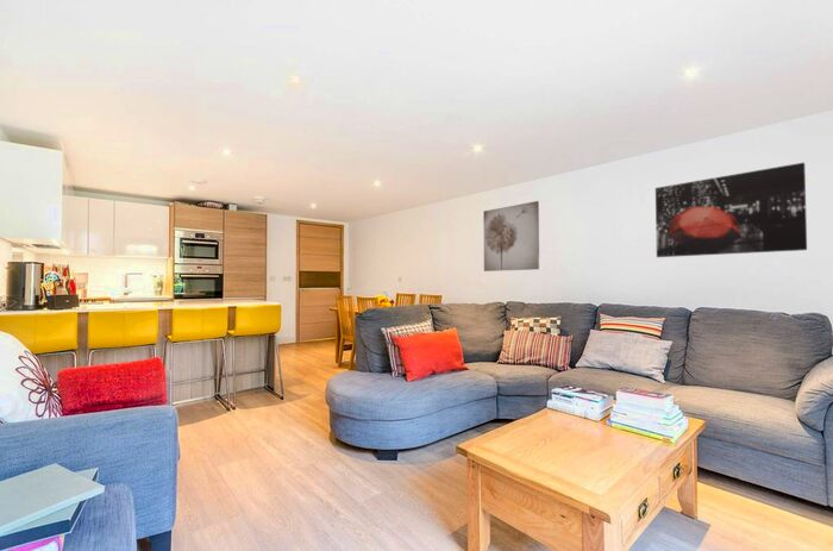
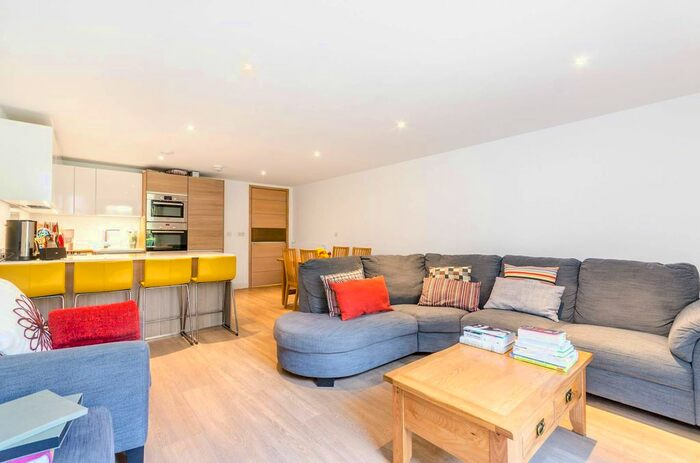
- wall art (509, 238)
- wall art (722, 215)
